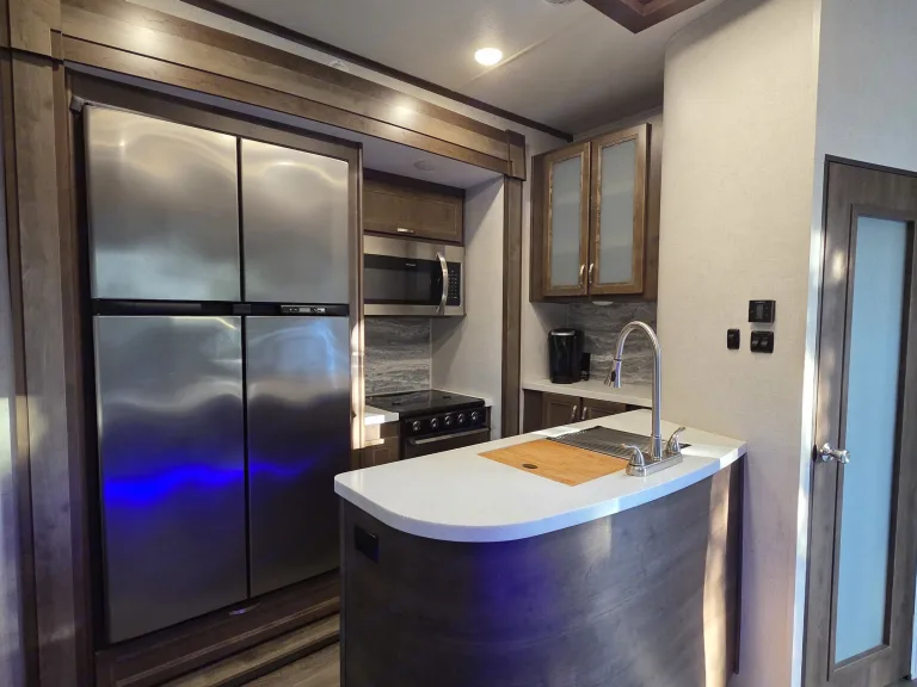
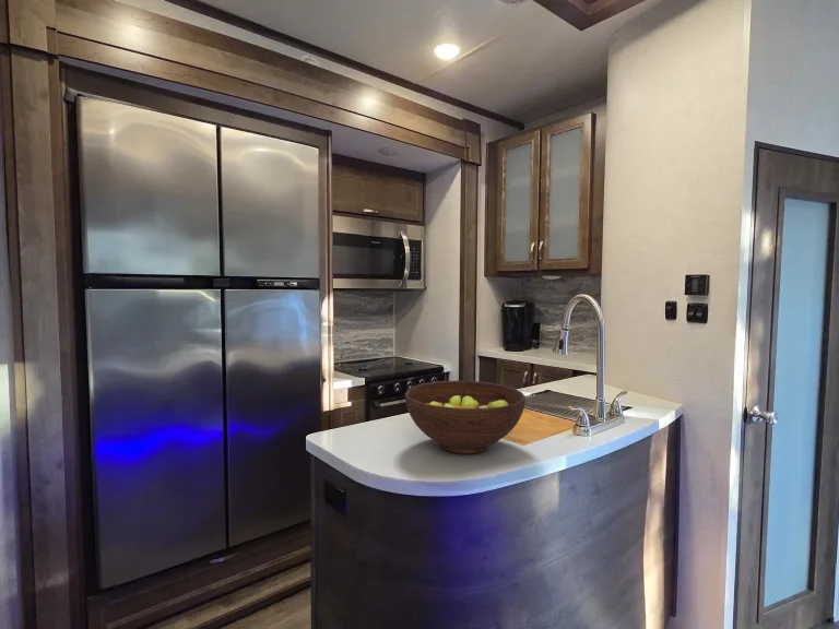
+ fruit bowl (463, 419)
